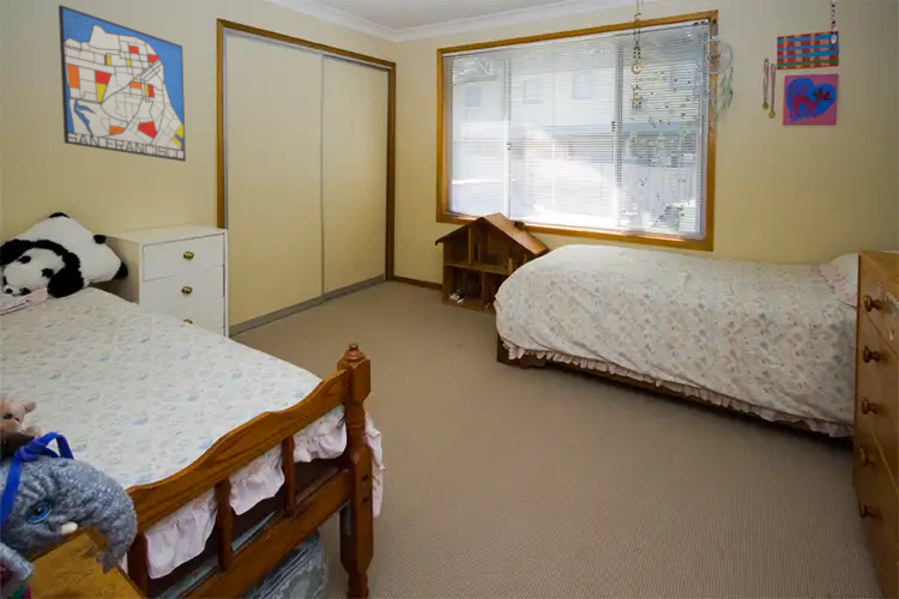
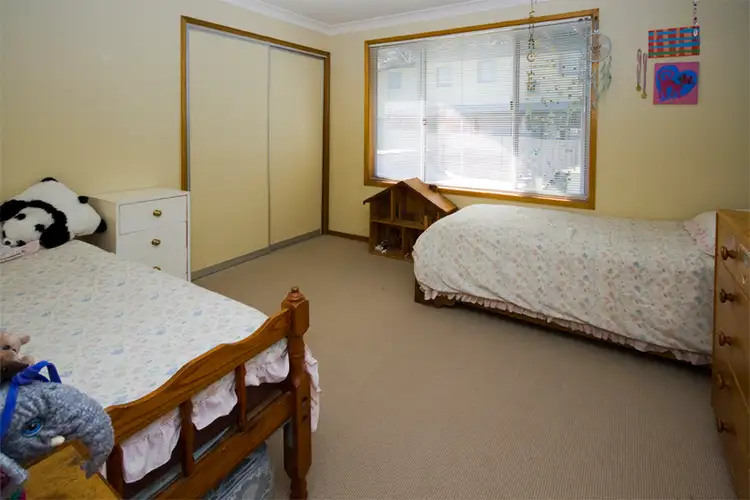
- wall art (127, 90)
